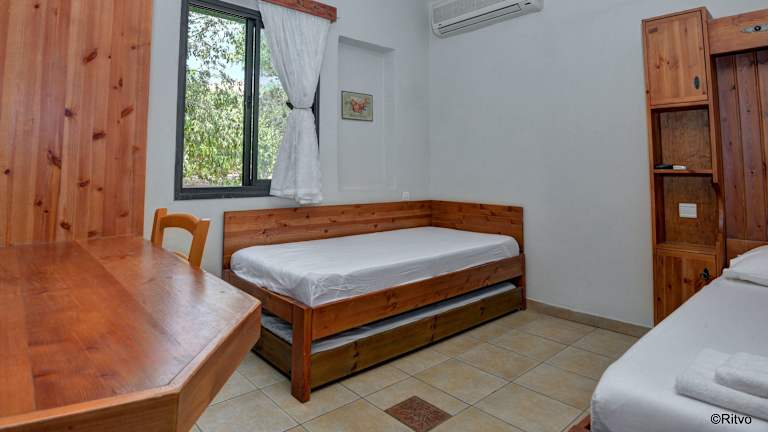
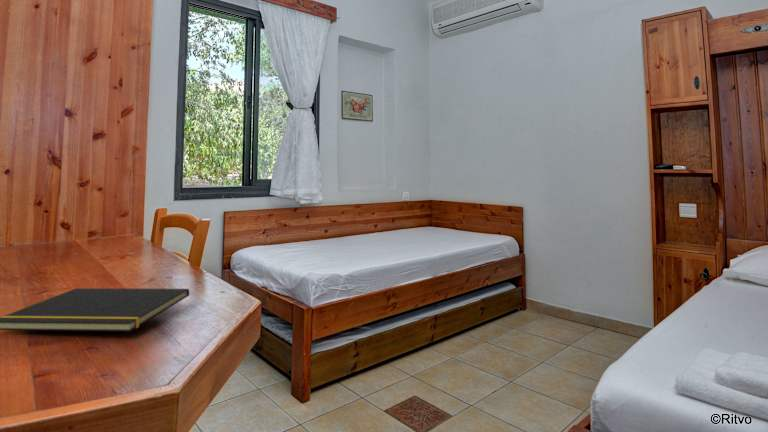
+ notepad (100, 307)
